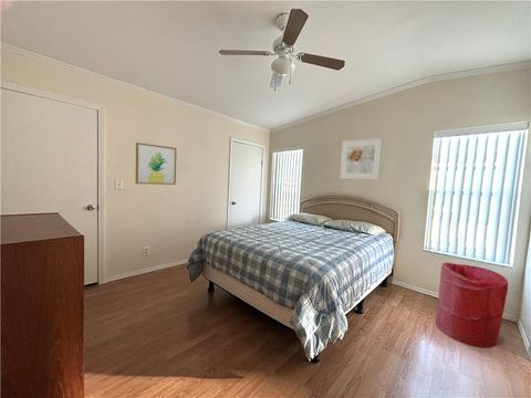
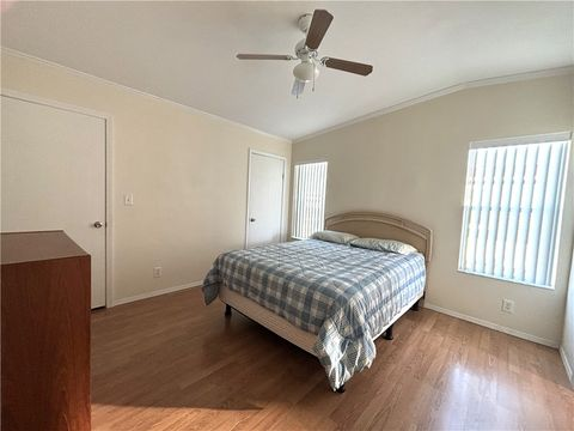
- laundry hamper (469, 301)
- wall art (156, 165)
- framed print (360, 159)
